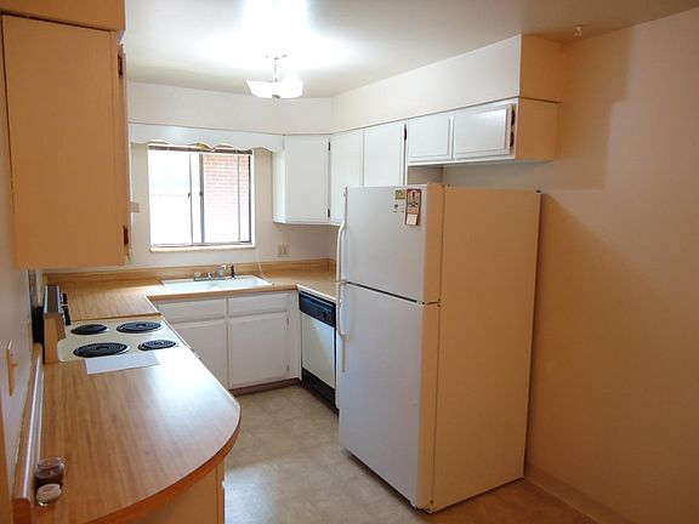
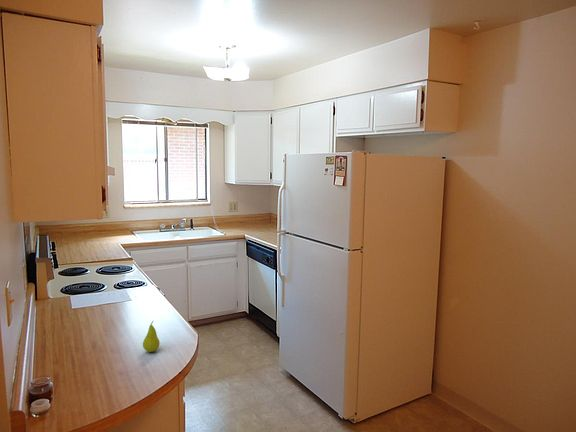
+ fruit (151, 335)
